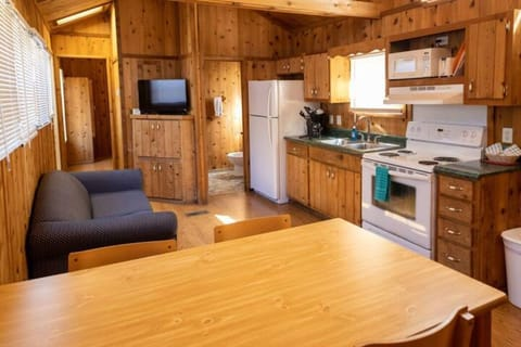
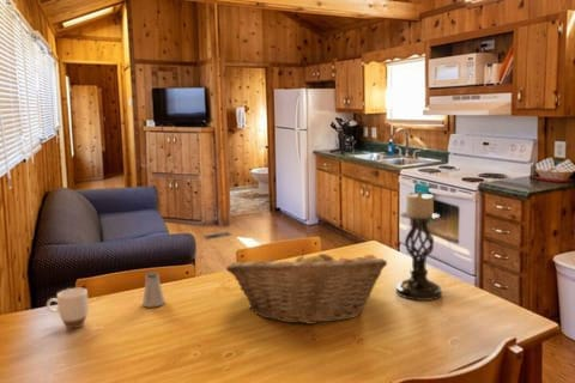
+ saltshaker (152, 288)
+ mug (67, 309)
+ candle holder (419, 241)
+ fruit basket (307, 276)
